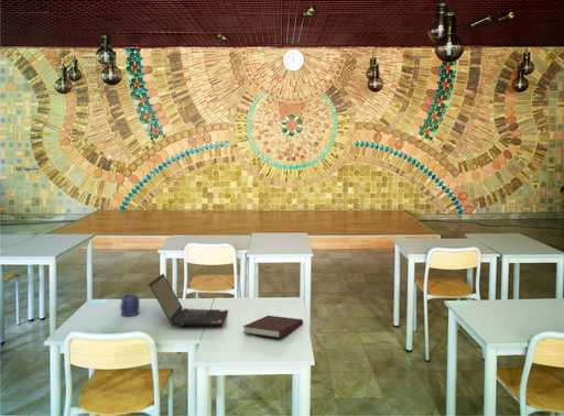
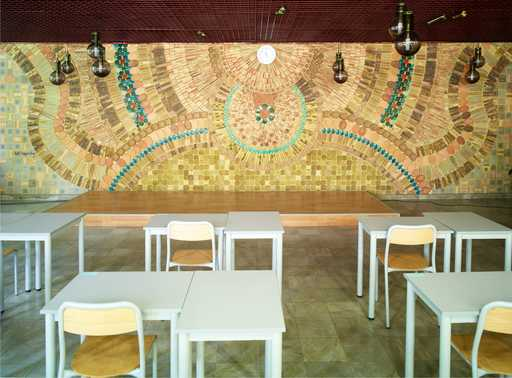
- notebook (273, 326)
- mug (128, 305)
- laptop computer (186, 308)
